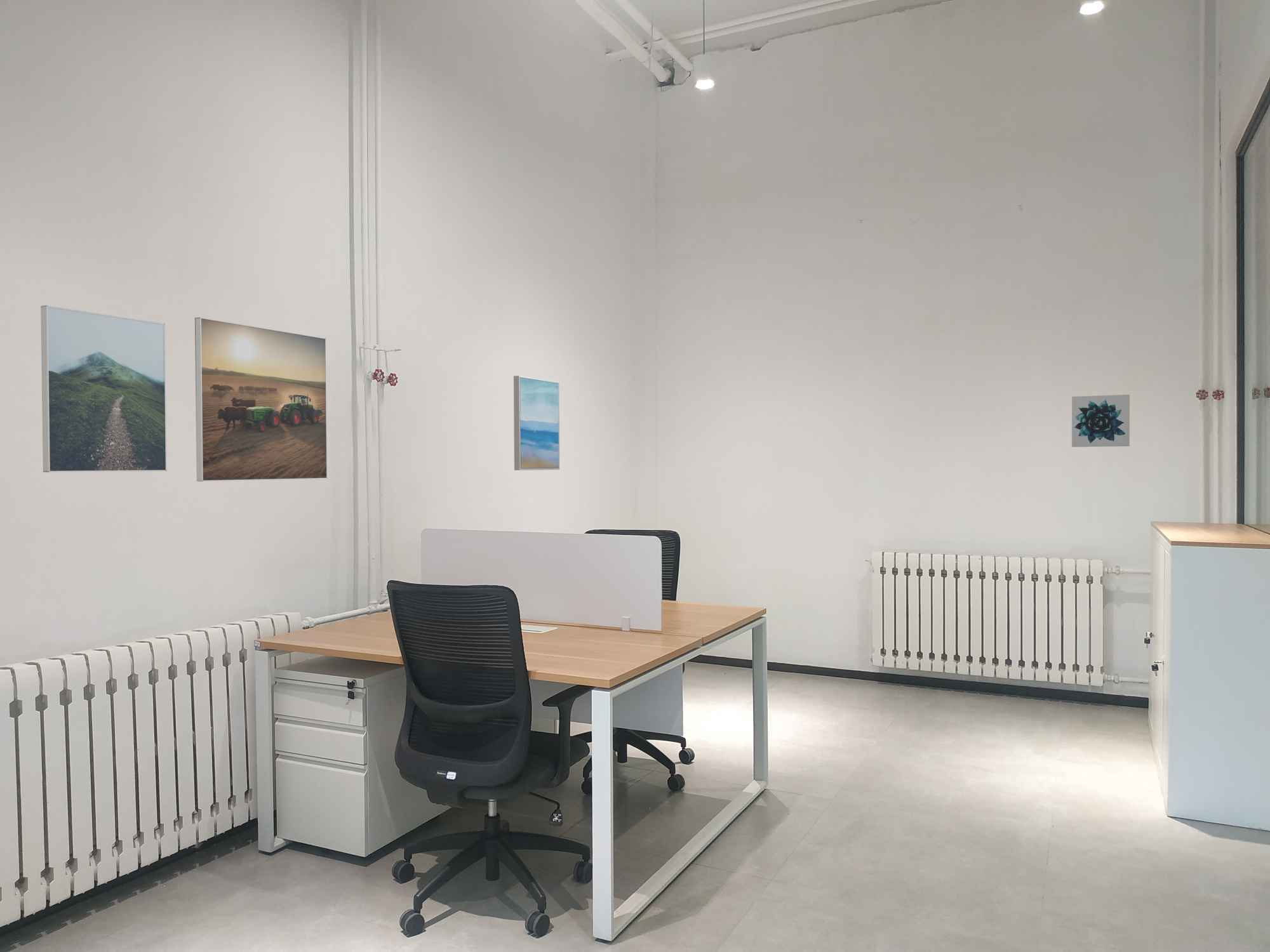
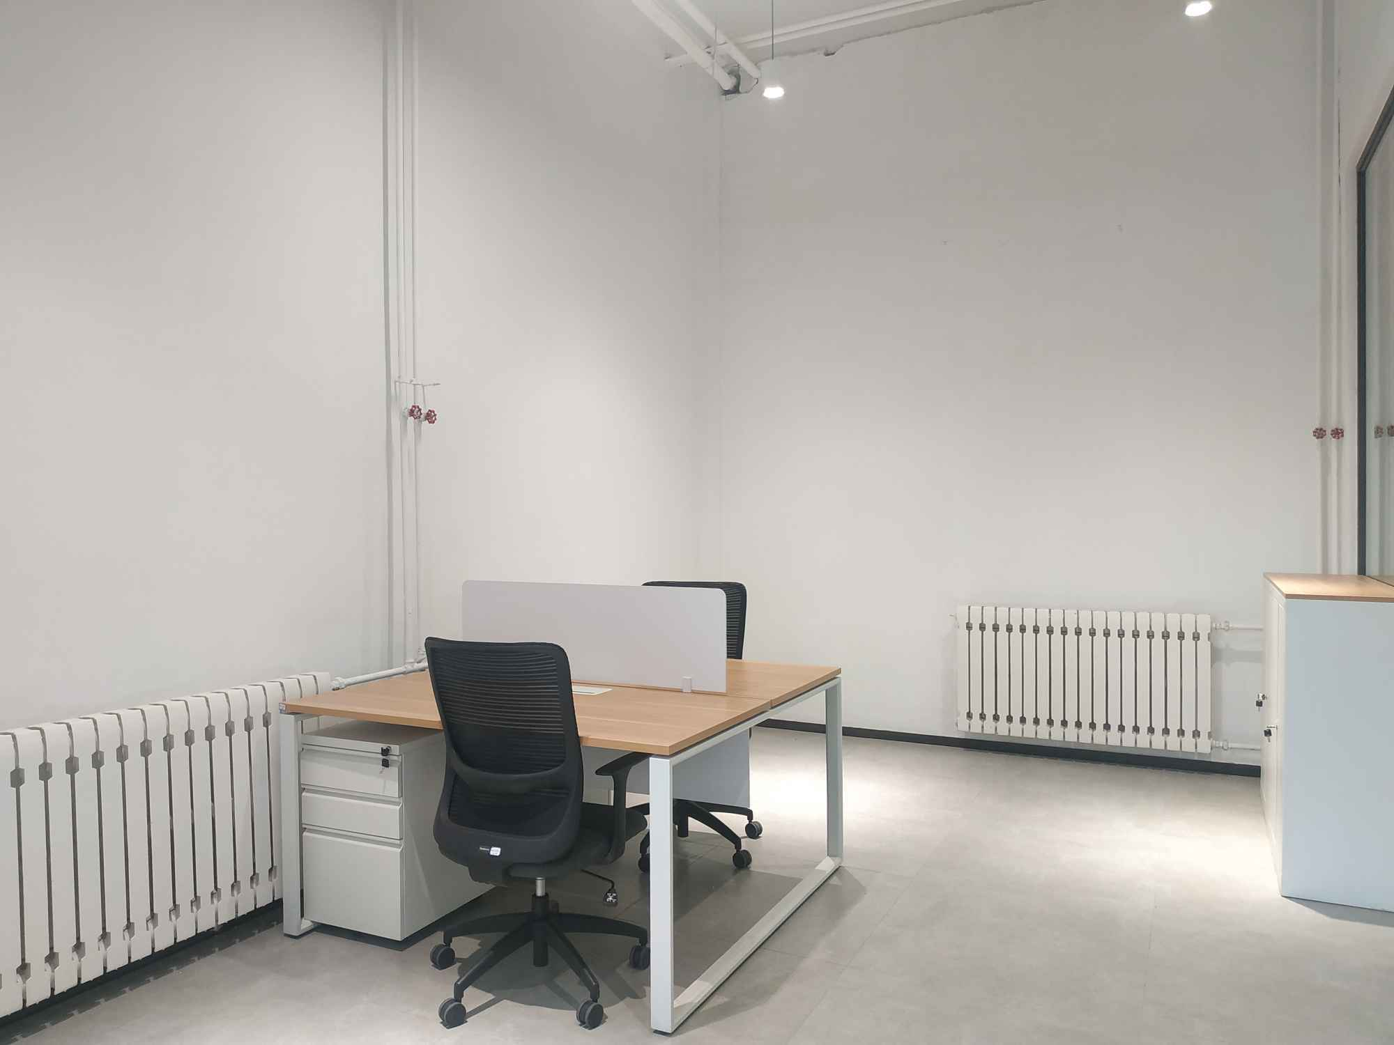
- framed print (107, 393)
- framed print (266, 404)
- wall art (537, 424)
- wall art (1100, 421)
